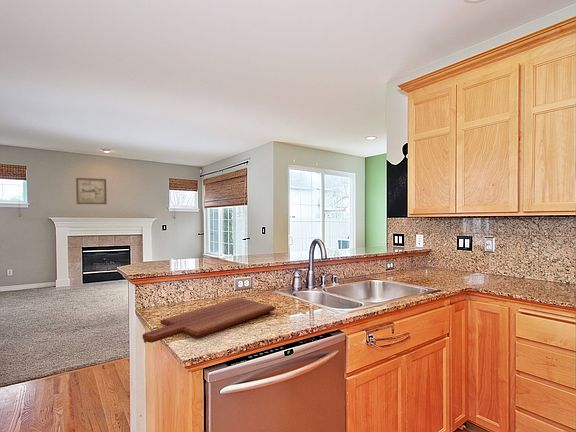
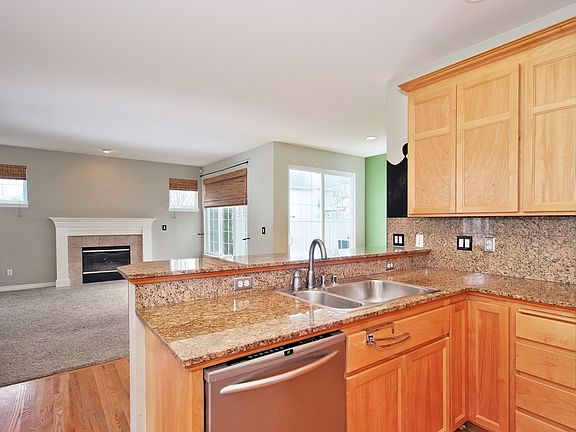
- wall art (91, 191)
- cutting board (218, 315)
